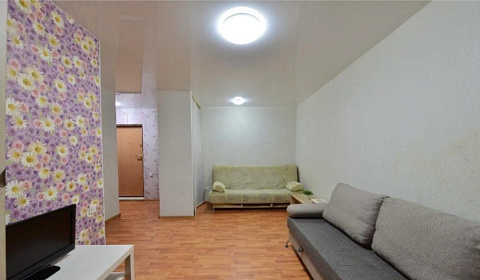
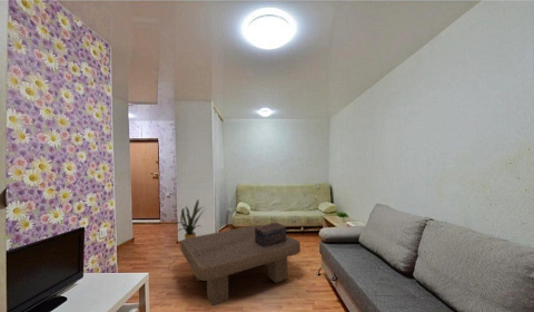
+ coffee table (239, 259)
+ house plant (192, 227)
+ decorative box (270, 233)
